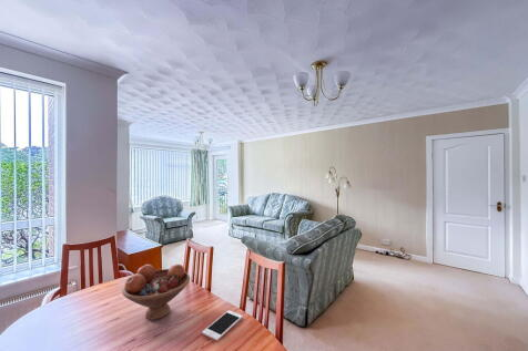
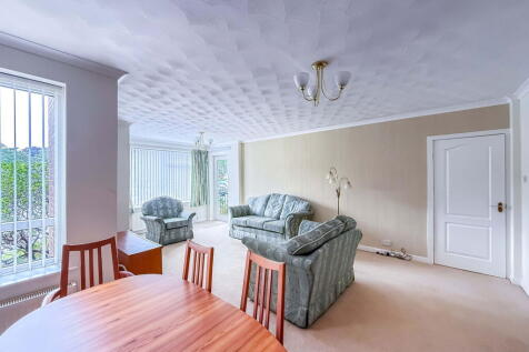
- fruit bowl (158, 291)
- cell phone (223, 323)
